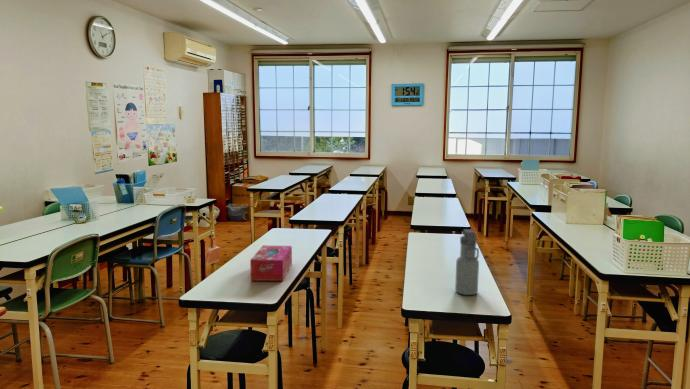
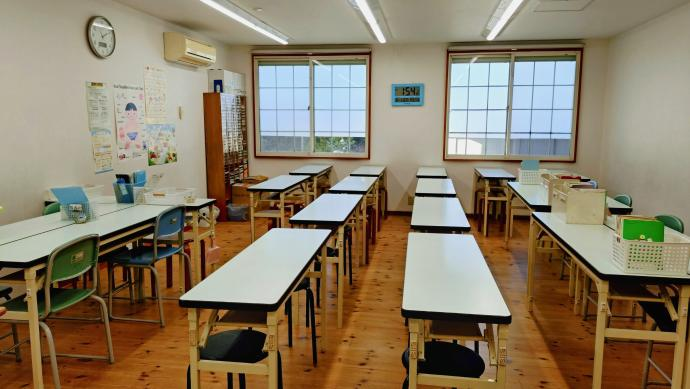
- tissue box (272, 262)
- water bottle (467, 261)
